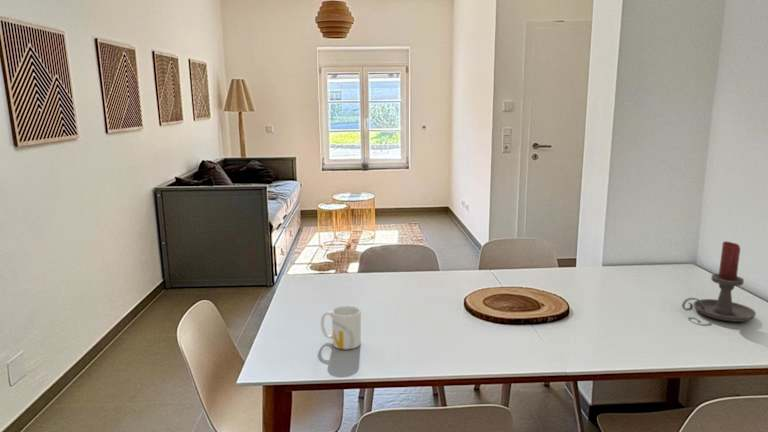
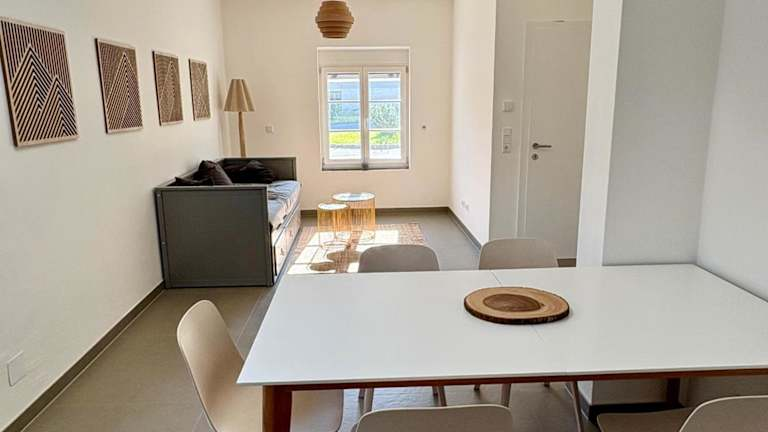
- candle holder (719, 278)
- mug (341, 327)
